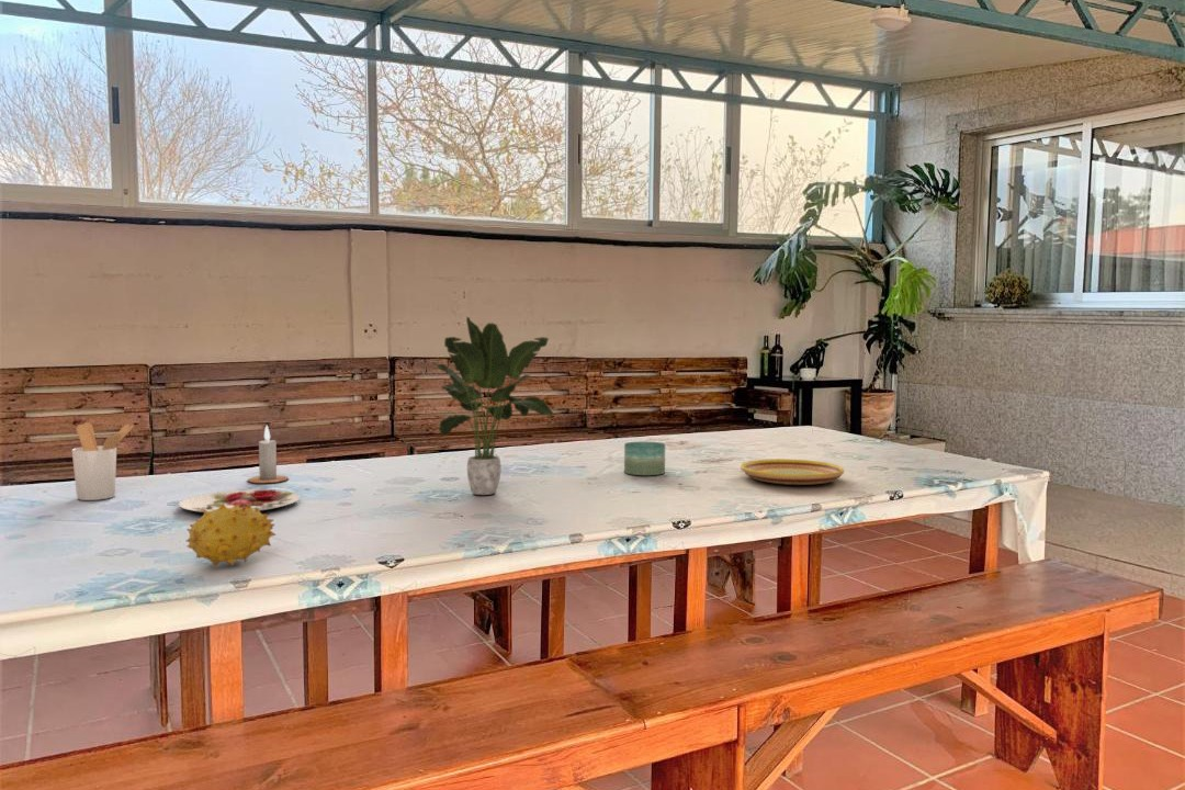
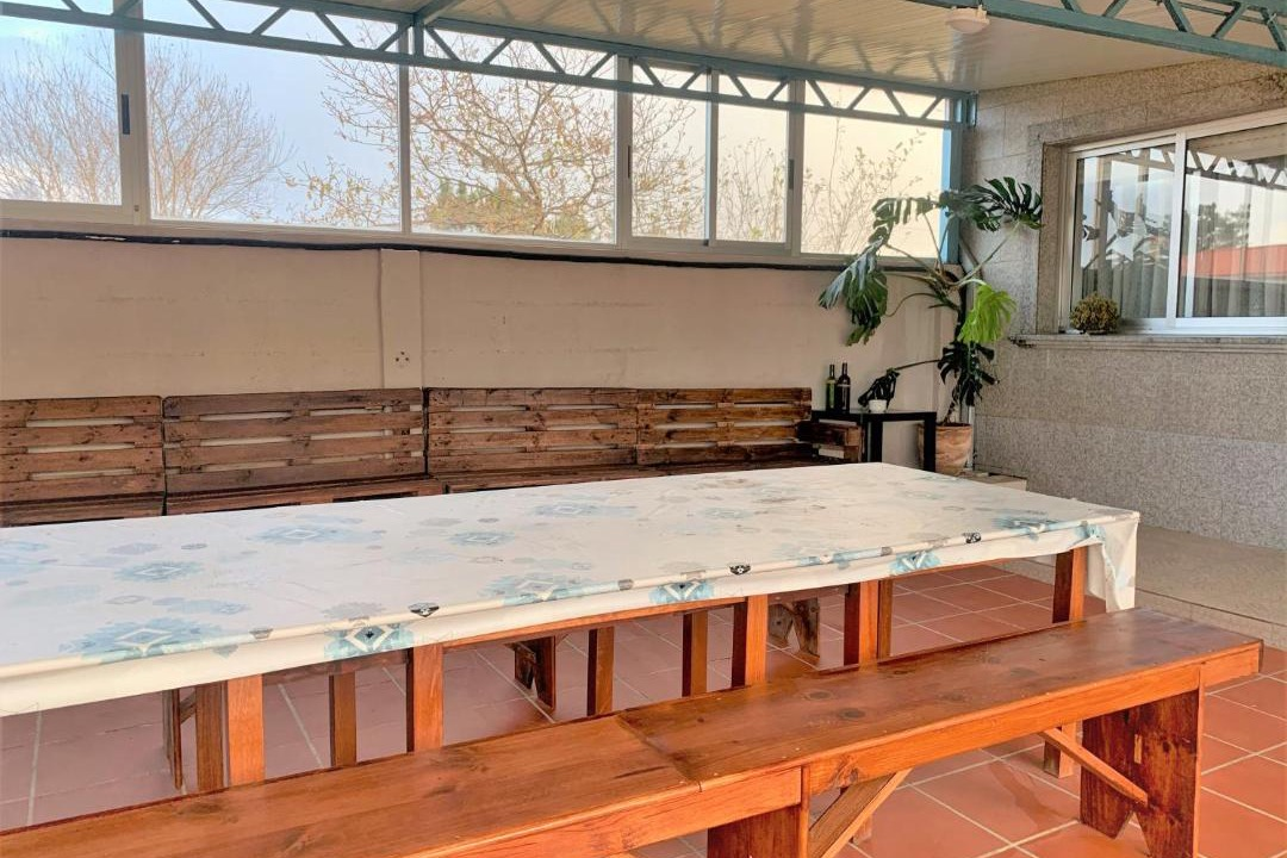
- candle (644, 458)
- plate (791, 473)
- candle (267, 452)
- plate (240, 499)
- utensil holder (105, 459)
- potted plant (493, 406)
- fruit (232, 532)
